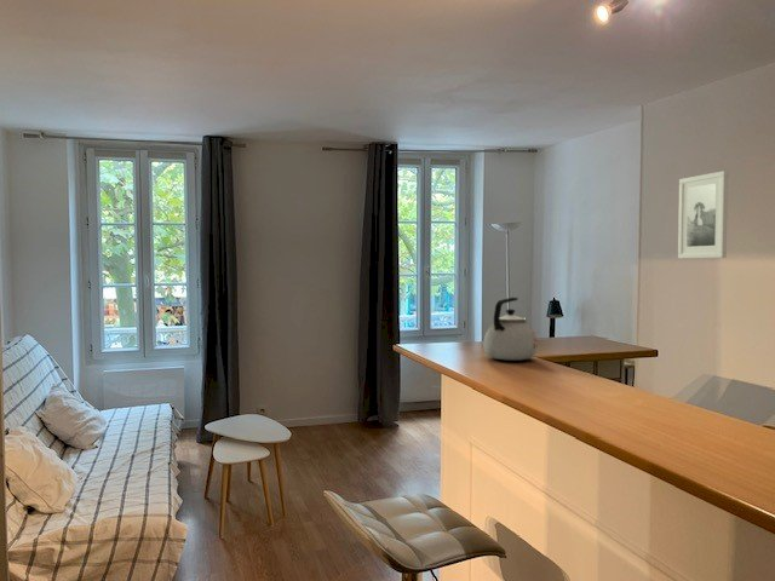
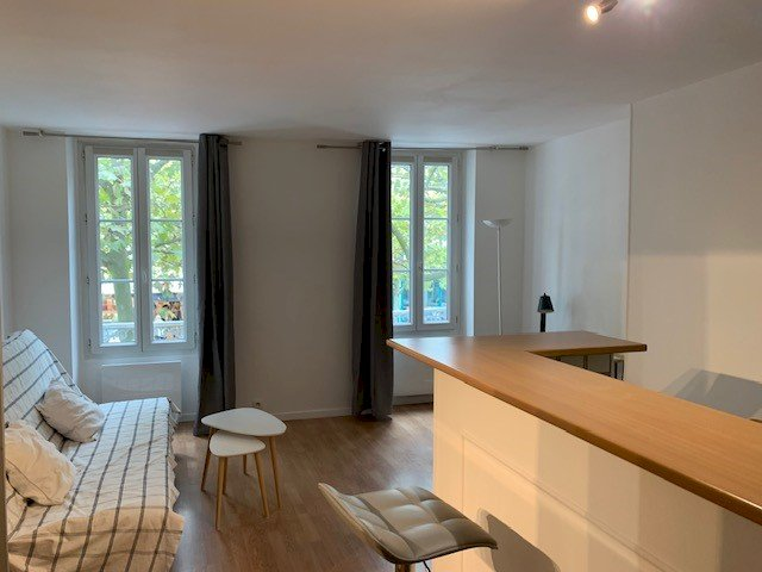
- kettle (510, 328)
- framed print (701, 217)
